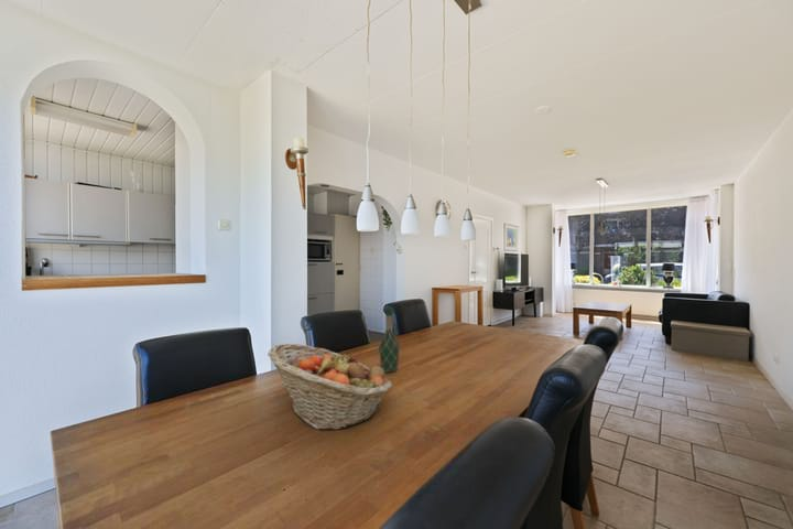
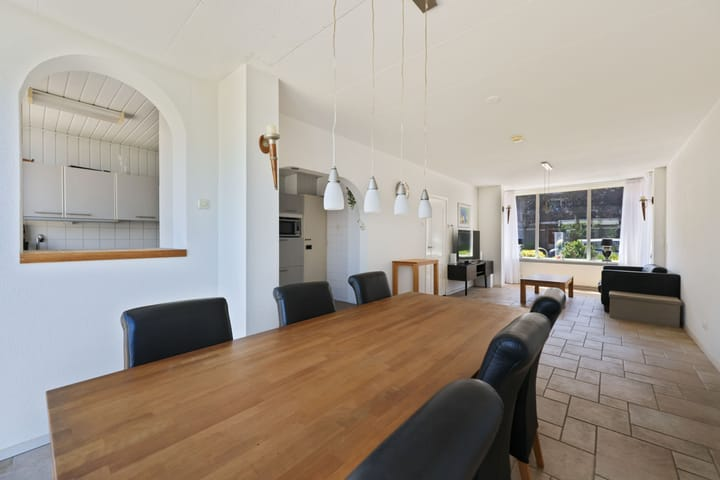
- wine bottle (389, 338)
- fruit basket (329, 376)
